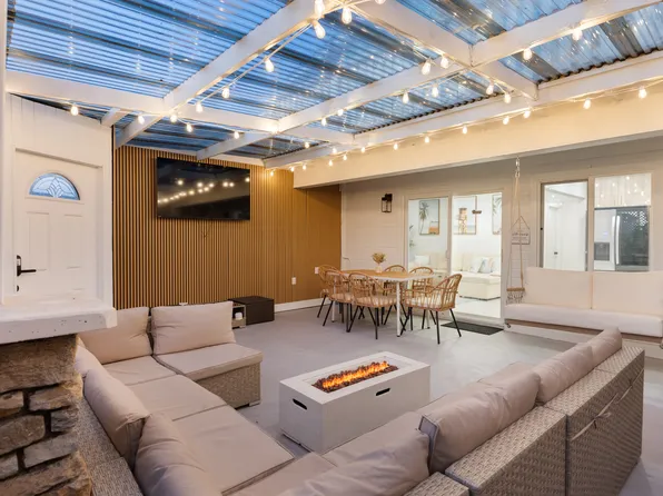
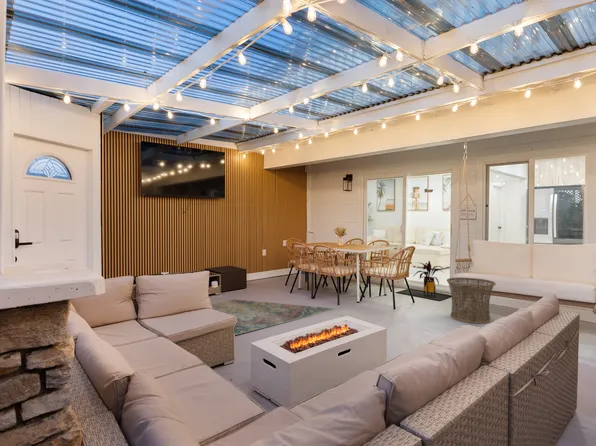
+ rug (252, 310)
+ basket (469, 299)
+ house plant (429, 278)
